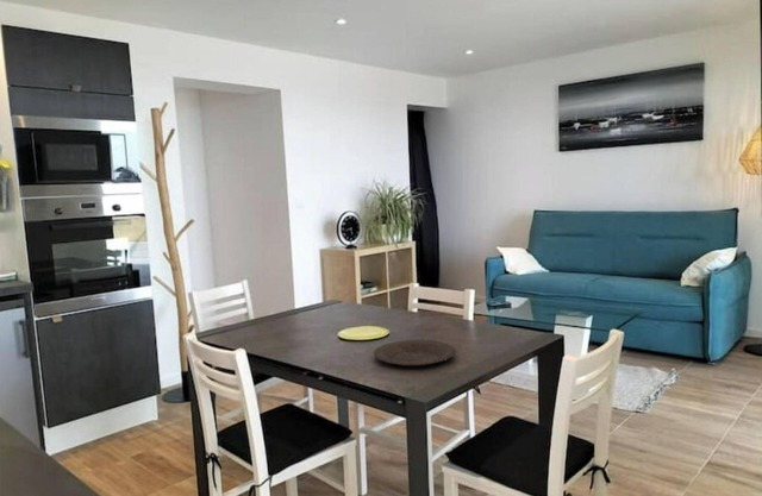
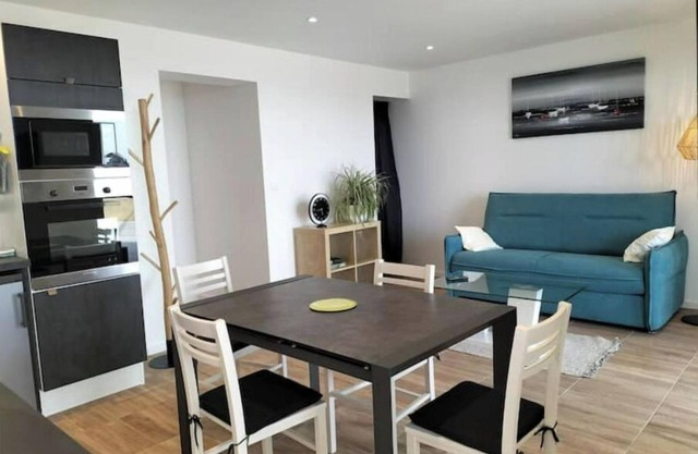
- plate (414, 354)
